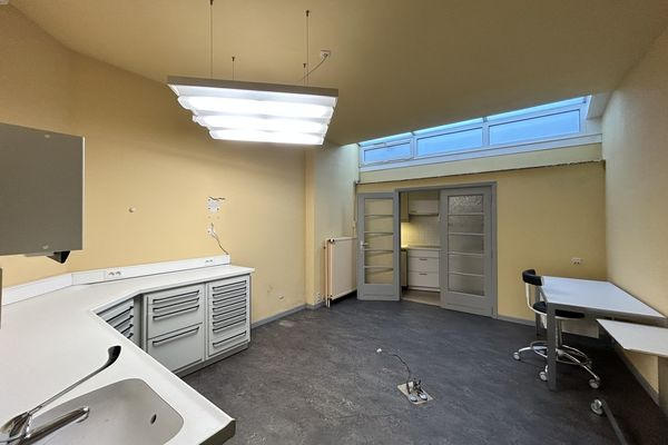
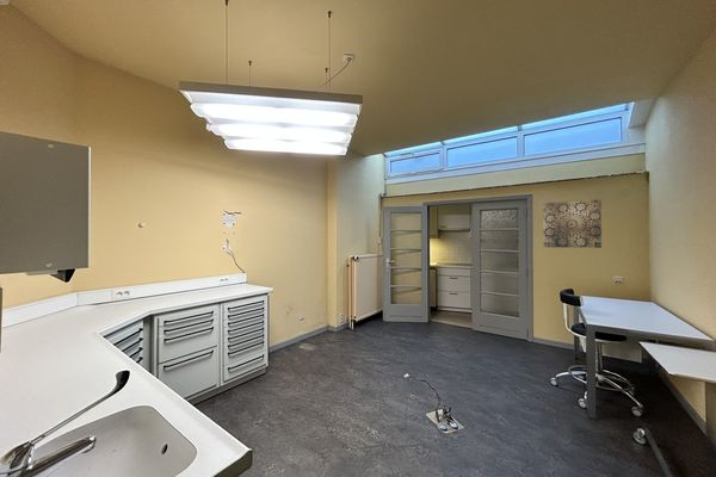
+ wall art (570, 224)
